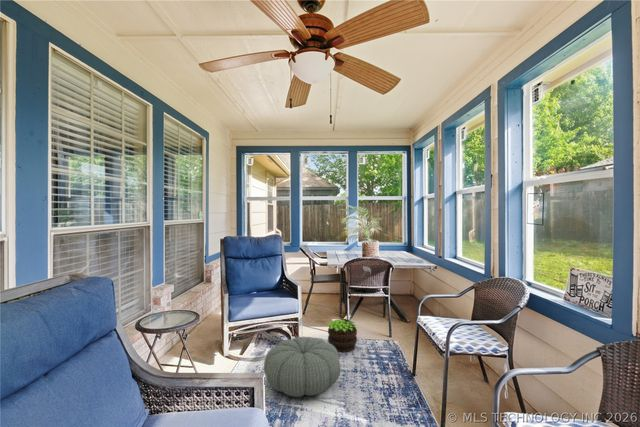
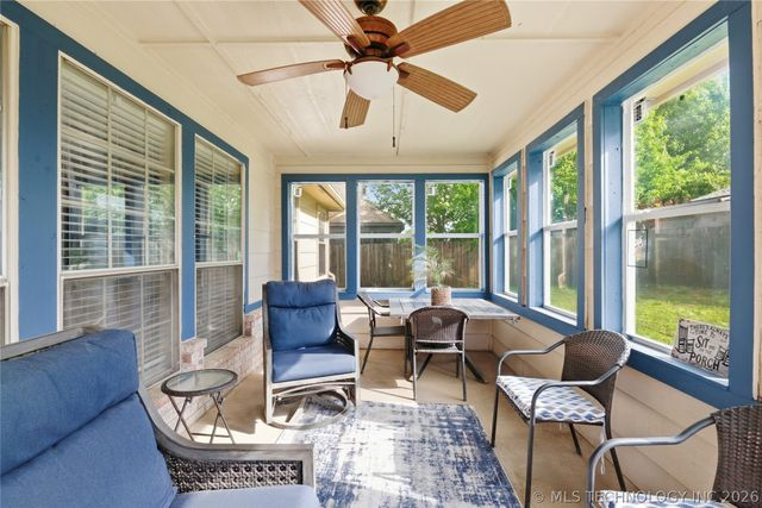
- potted plant (342, 333)
- pouf (302, 363)
